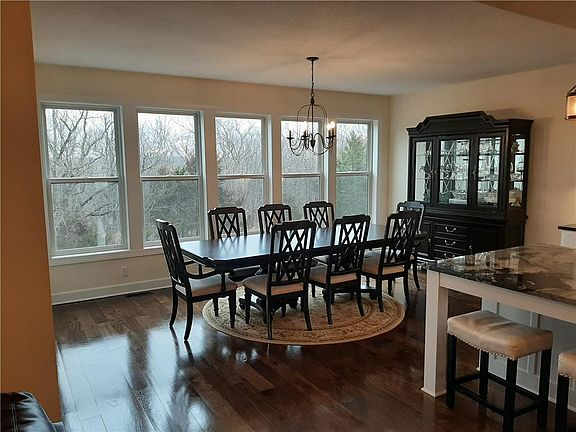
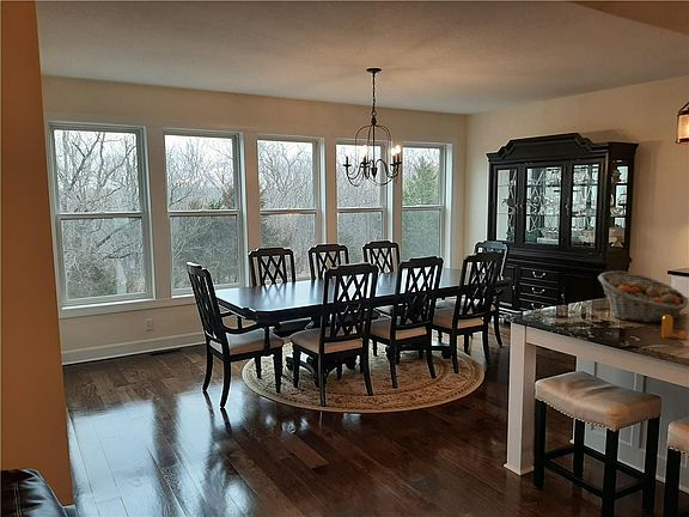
+ pepper shaker (671, 326)
+ fruit basket (641, 296)
